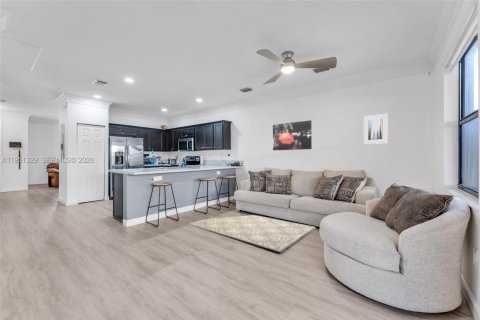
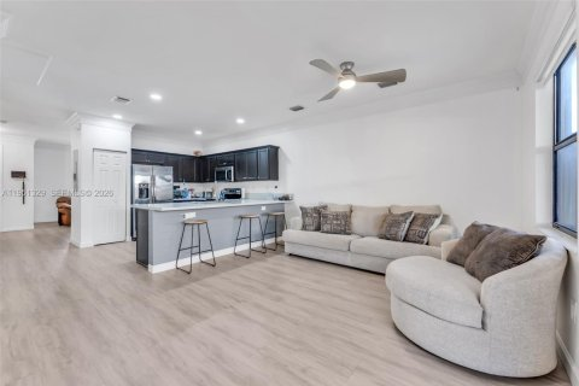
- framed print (375, 129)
- rug (249, 225)
- wall art (291, 136)
